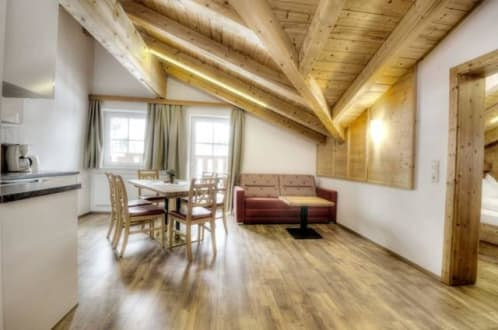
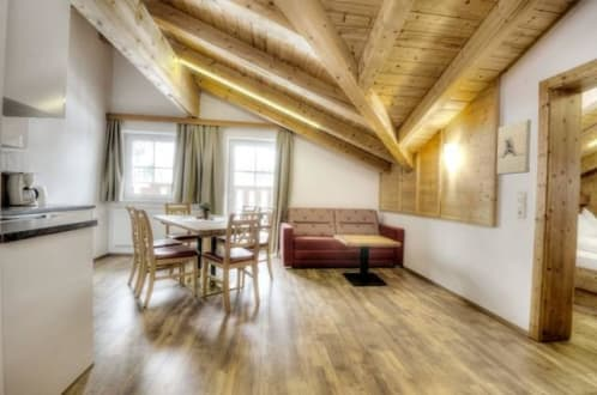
+ wall sculpture (513, 148)
